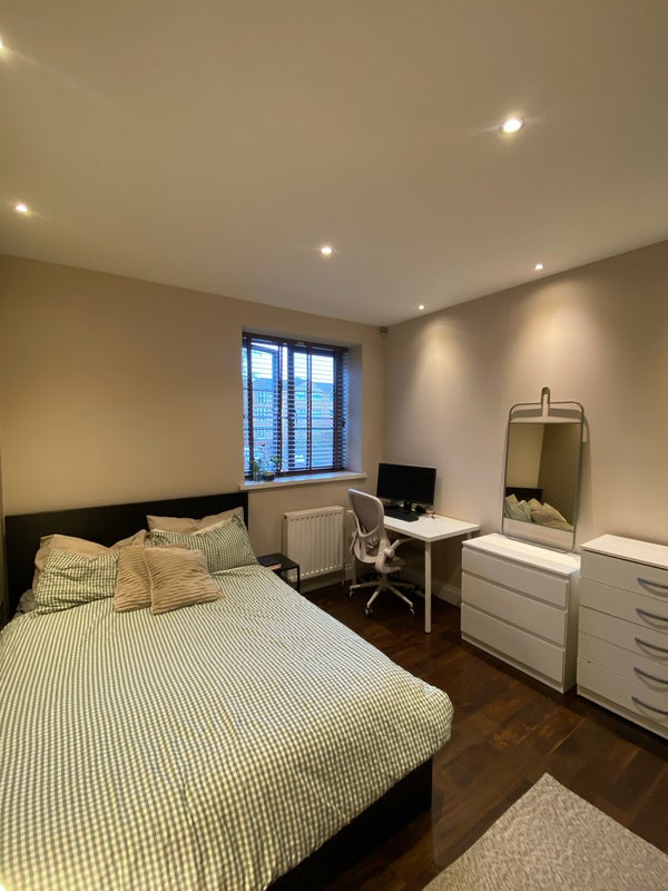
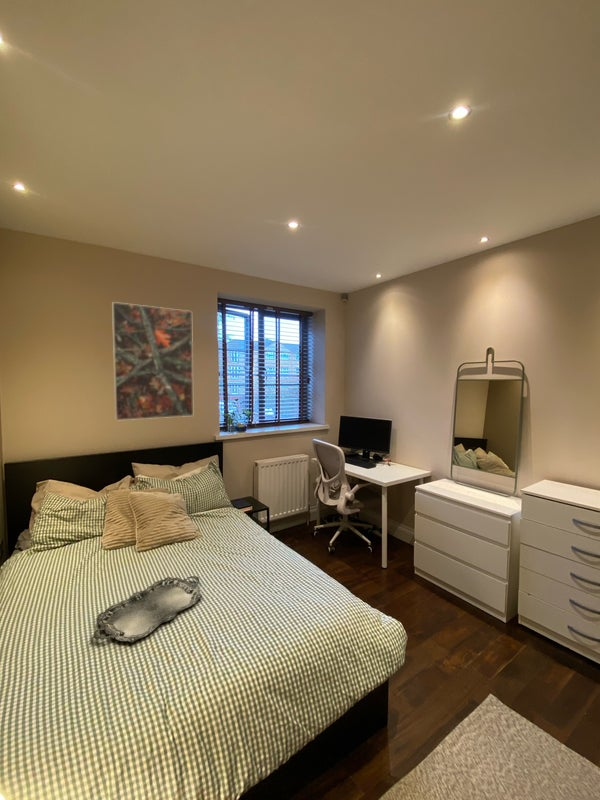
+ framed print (155, 363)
+ serving tray (152, 605)
